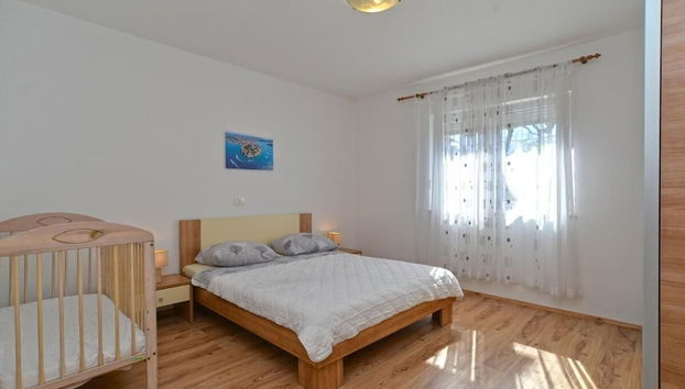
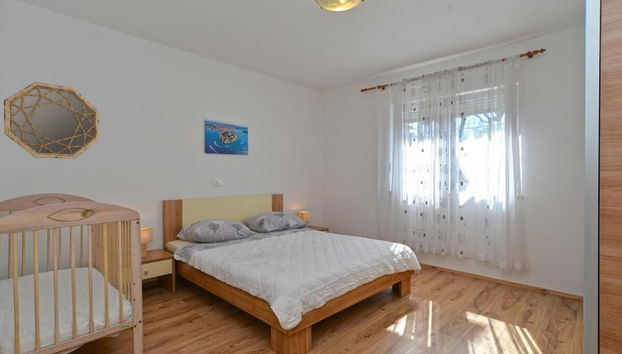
+ home mirror (55, 121)
